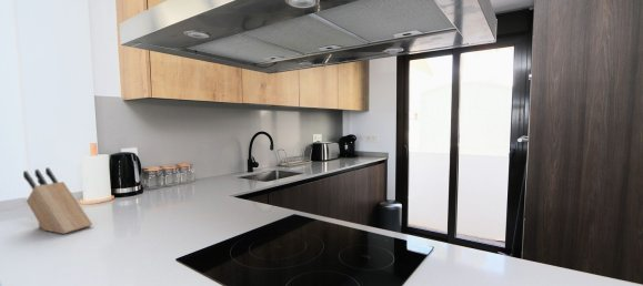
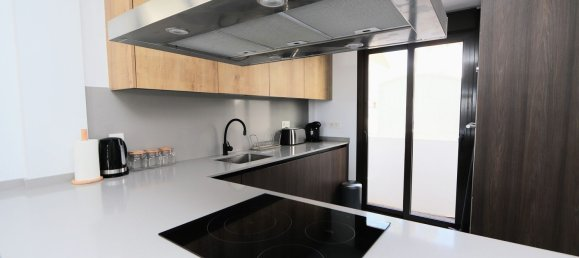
- knife block (54, 197)
